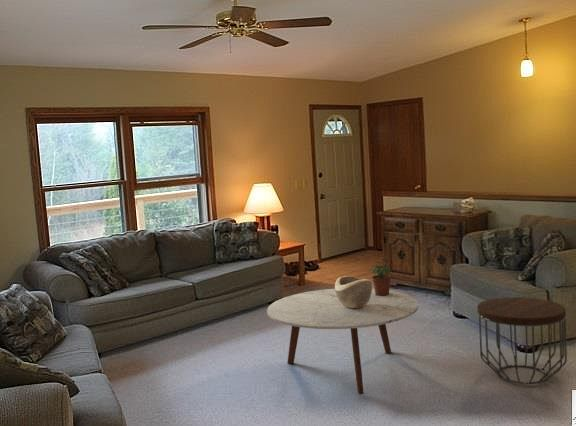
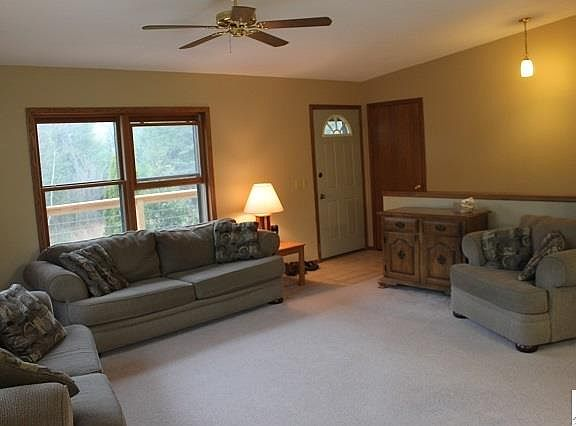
- coffee table (351, 336)
- decorative bowl (353, 291)
- potted plant (380, 280)
- side table (516, 342)
